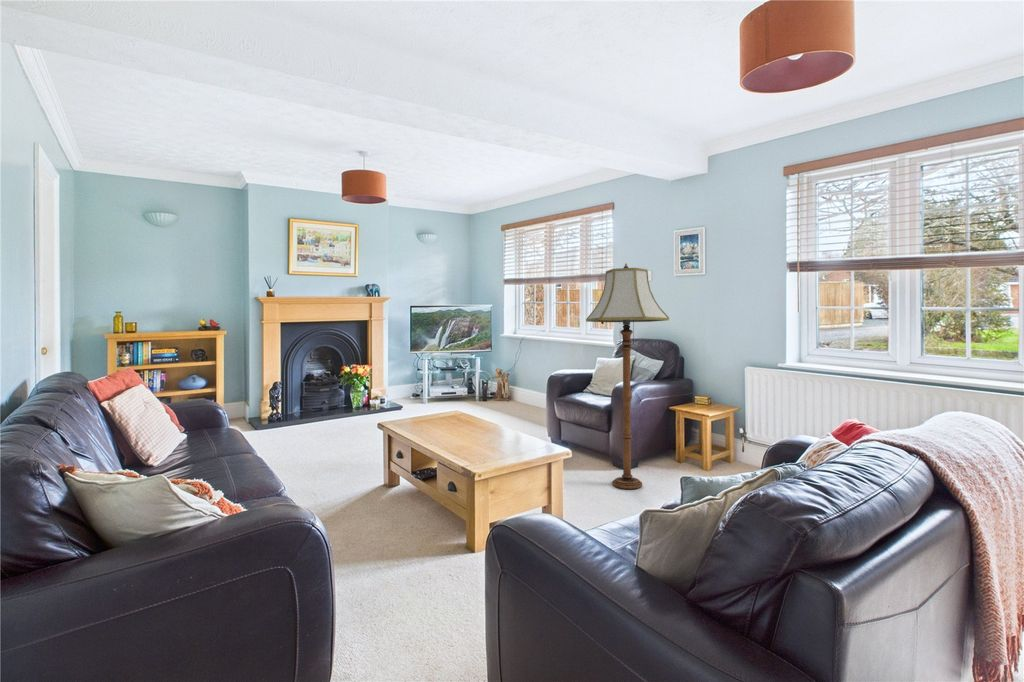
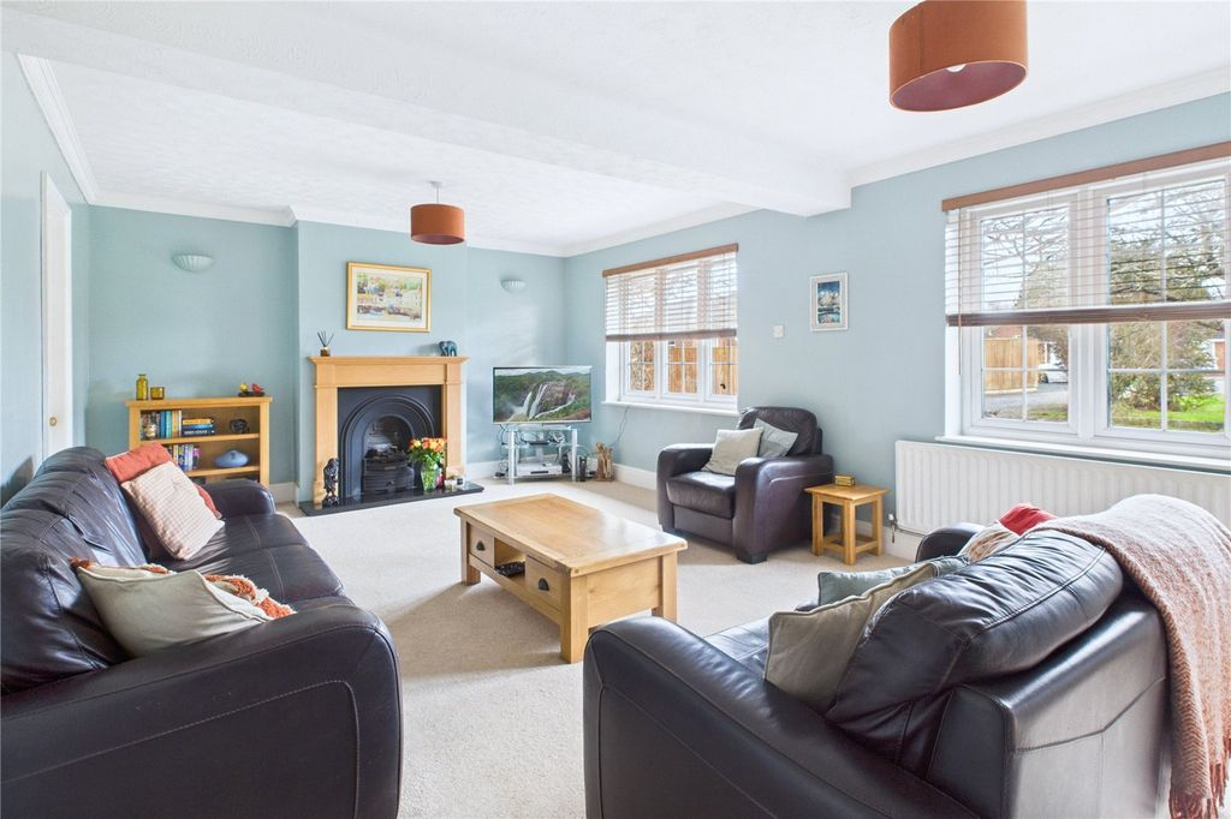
- floor lamp (626, 373)
